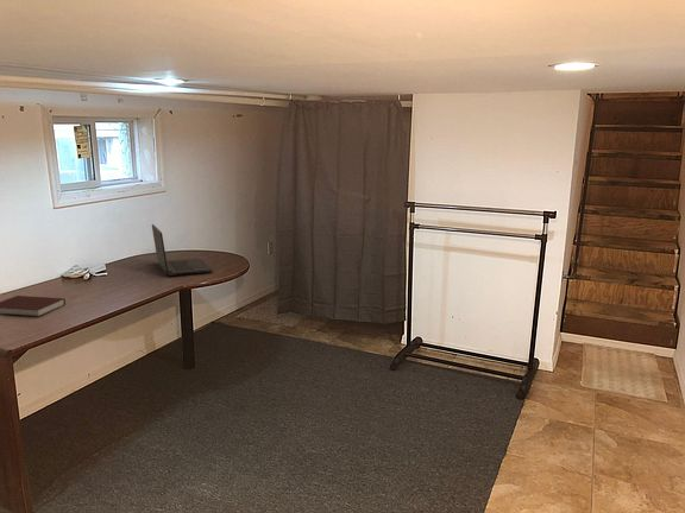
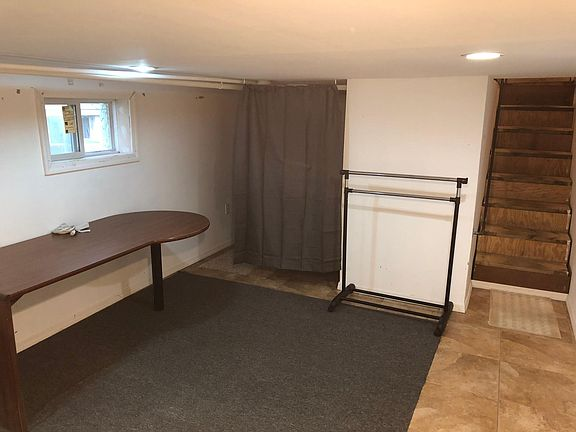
- laptop (184, 259)
- notebook (27, 305)
